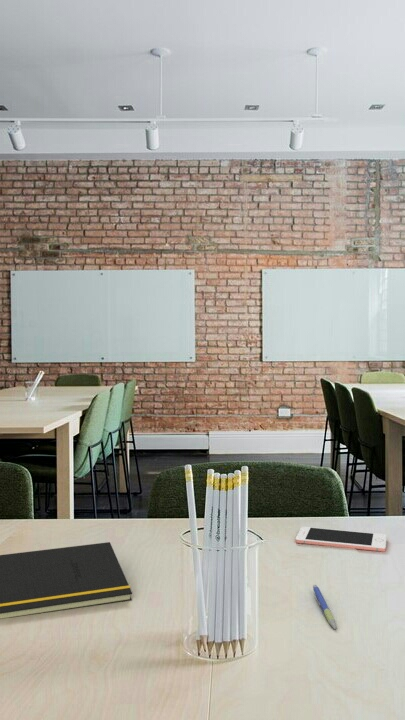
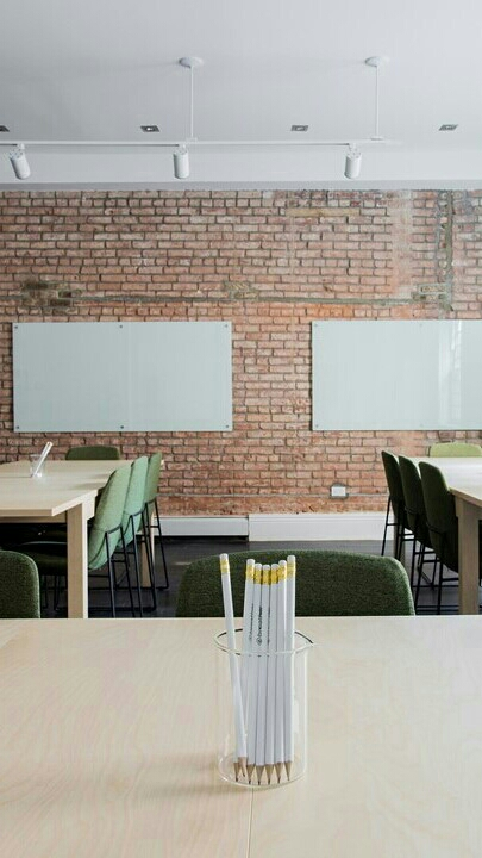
- notepad (52, 578)
- pen (324, 606)
- cell phone (341, 538)
